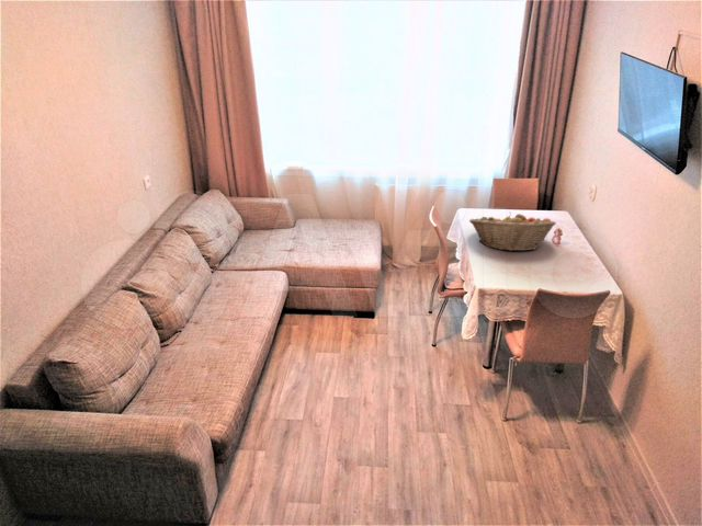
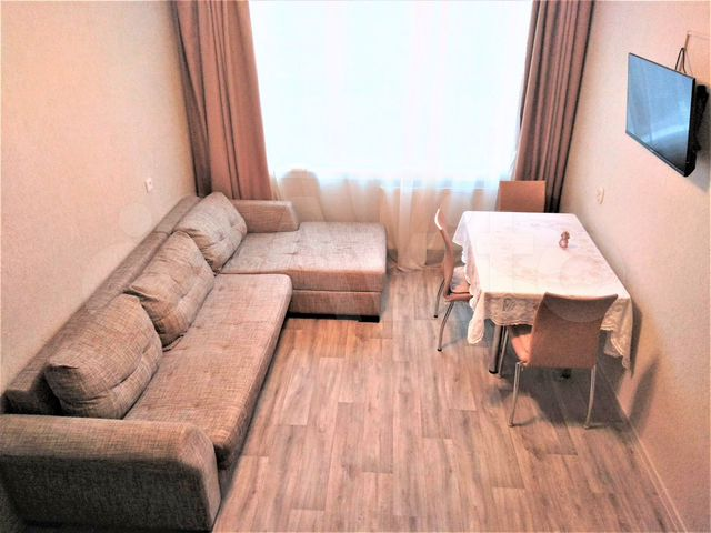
- fruit basket (511, 227)
